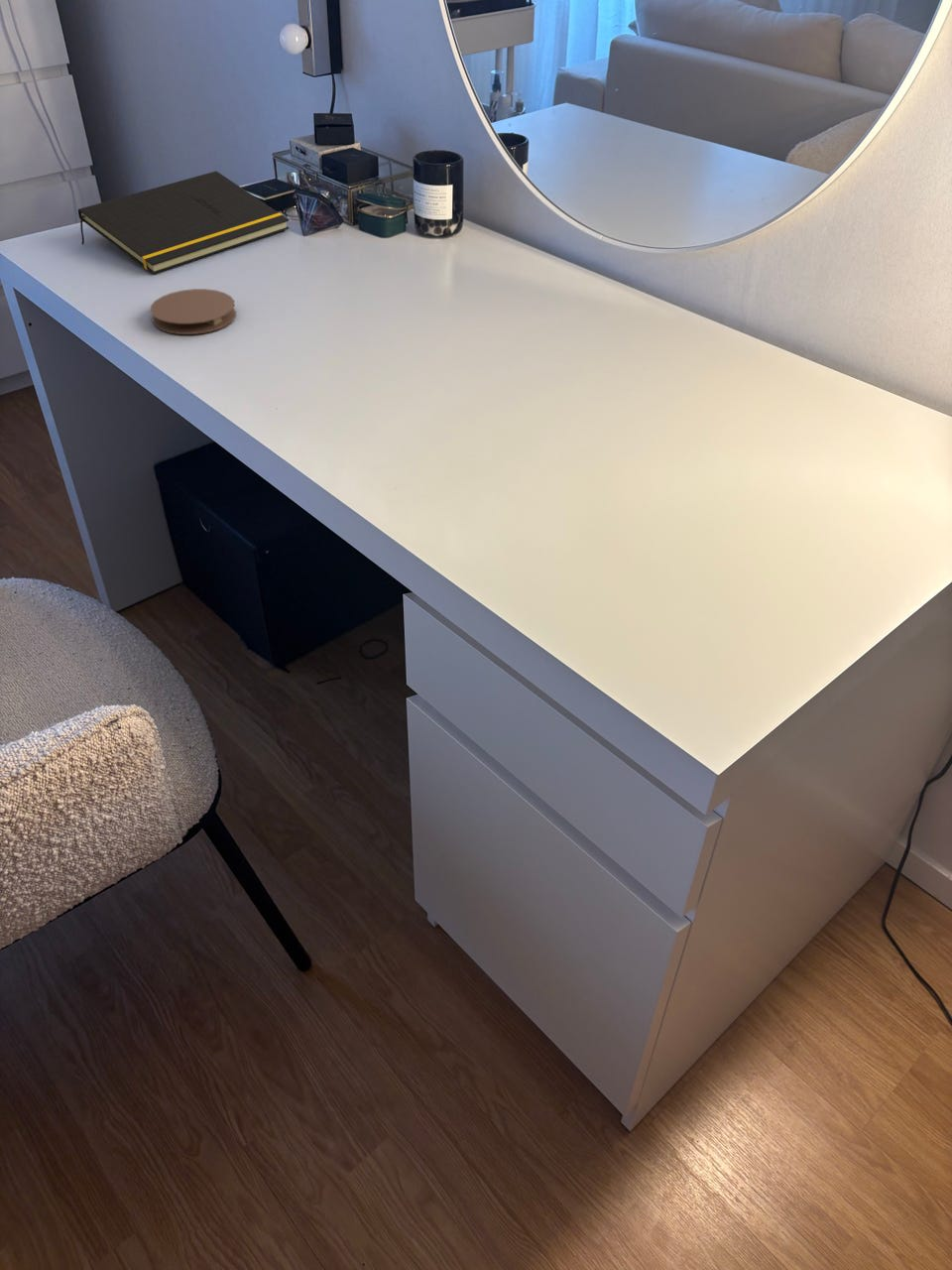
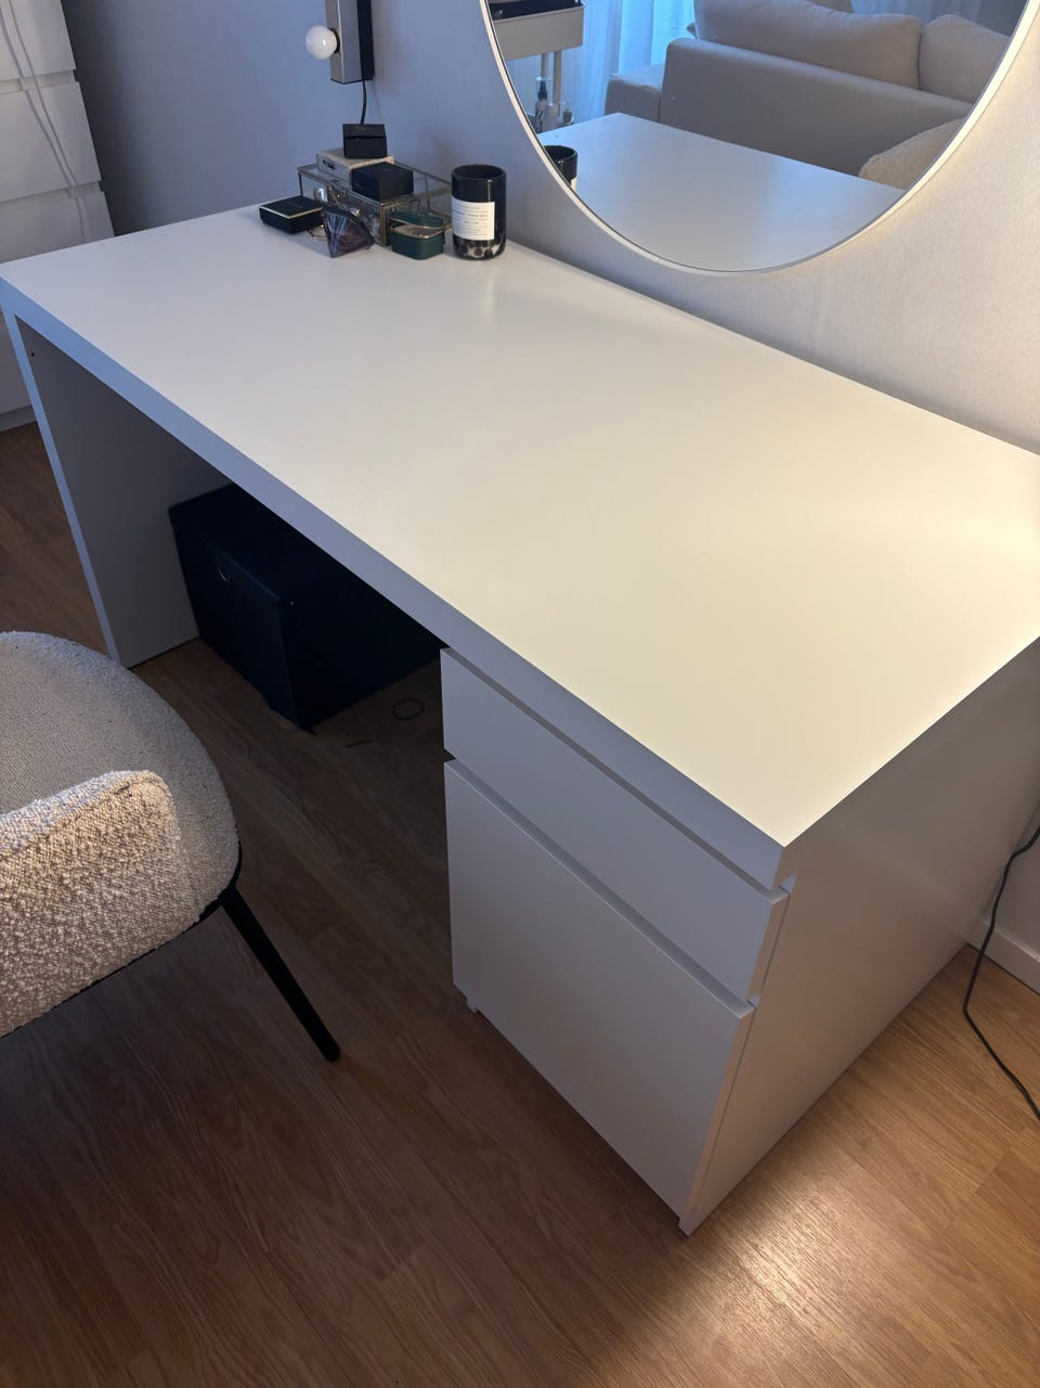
- notepad (186, 218)
- coaster (193, 311)
